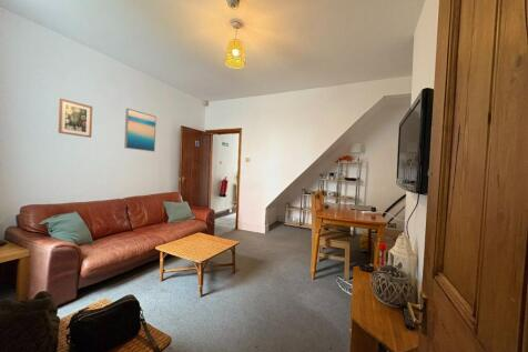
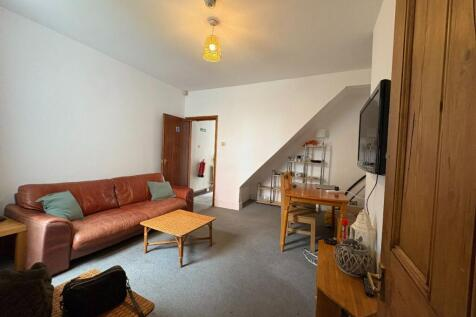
- wall art (75, 119)
- wall art (141, 131)
